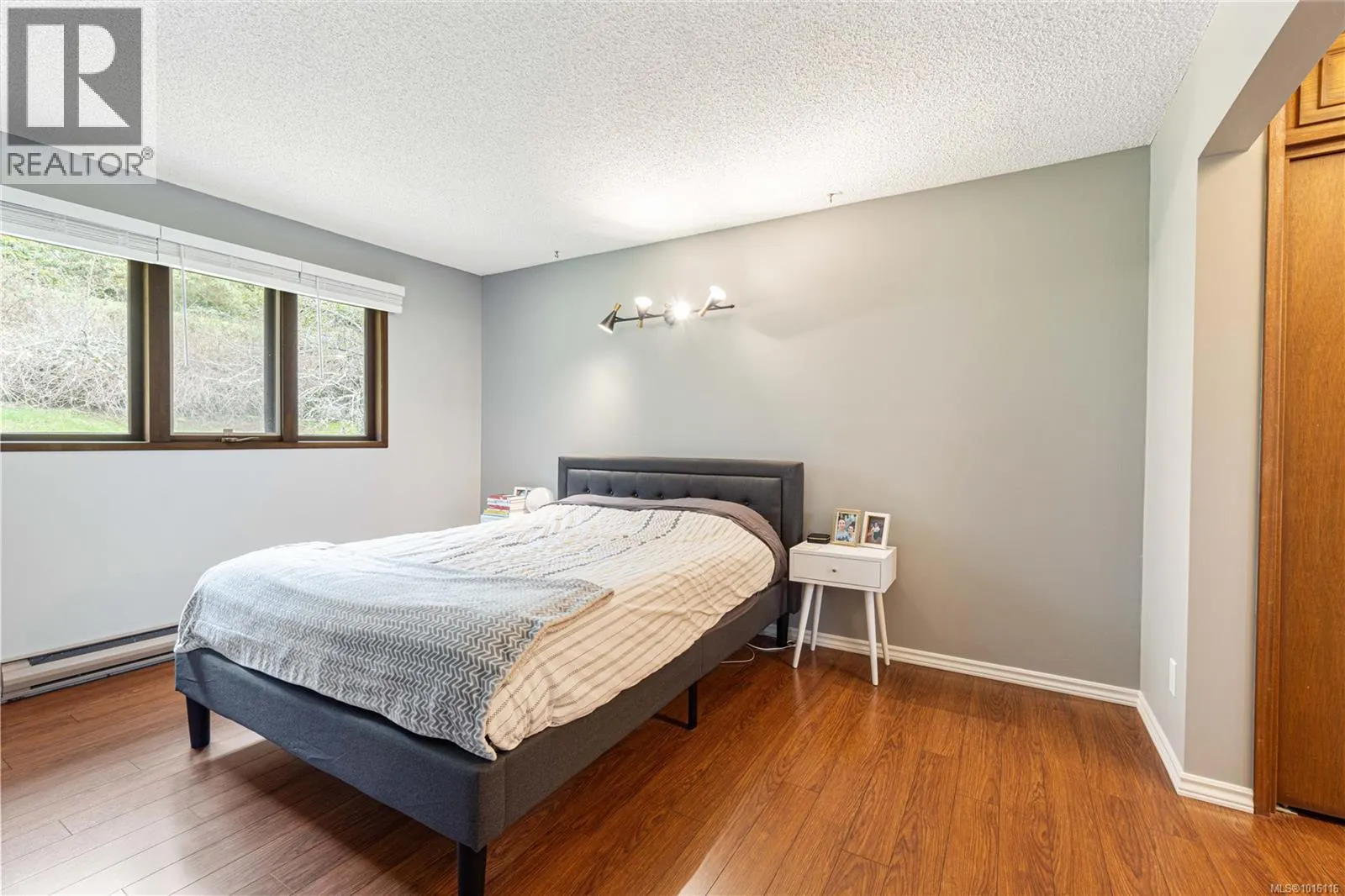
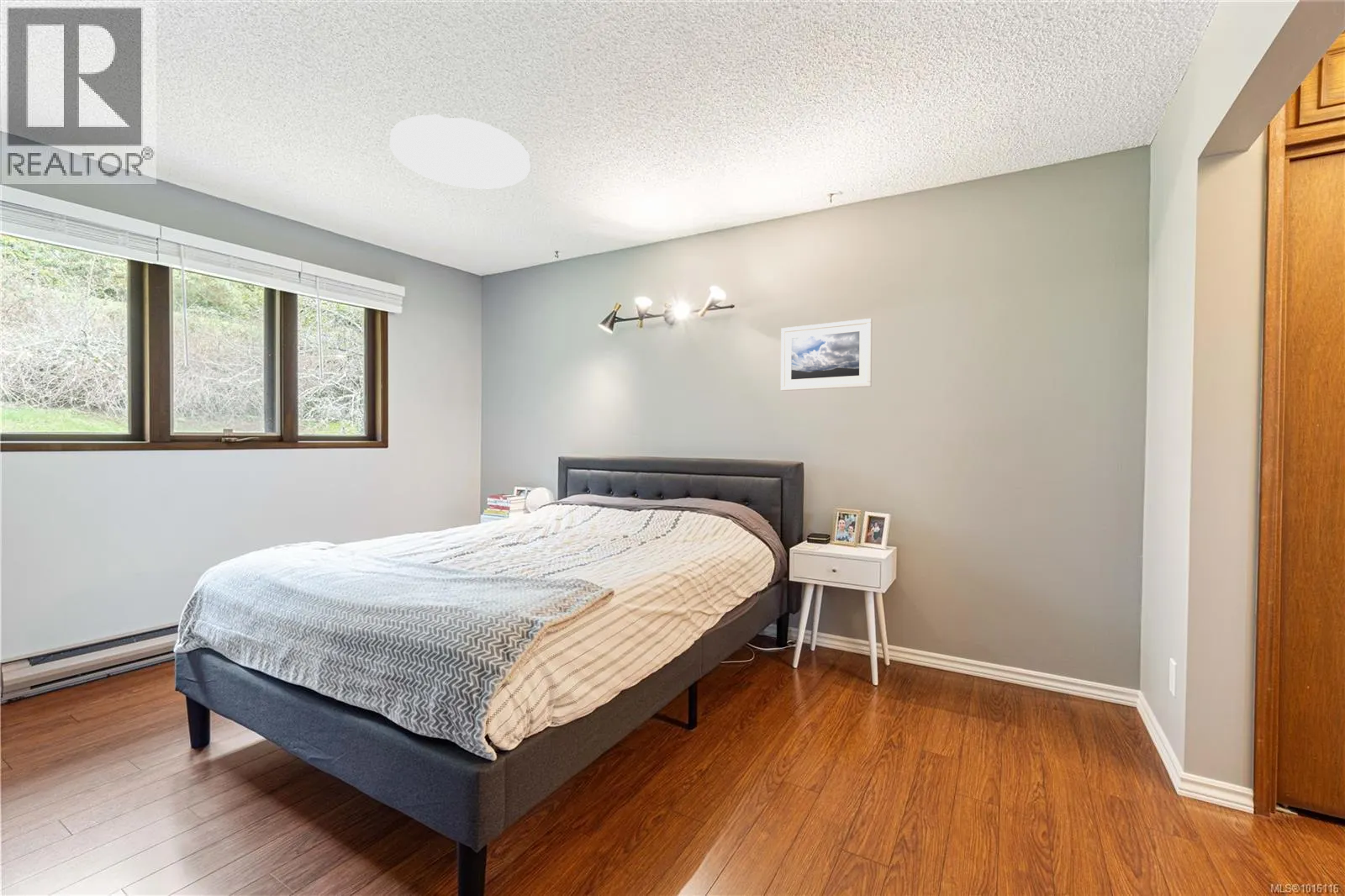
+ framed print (824, 356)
+ ceiling light (462, 153)
